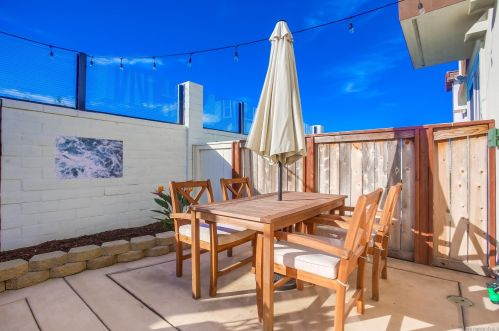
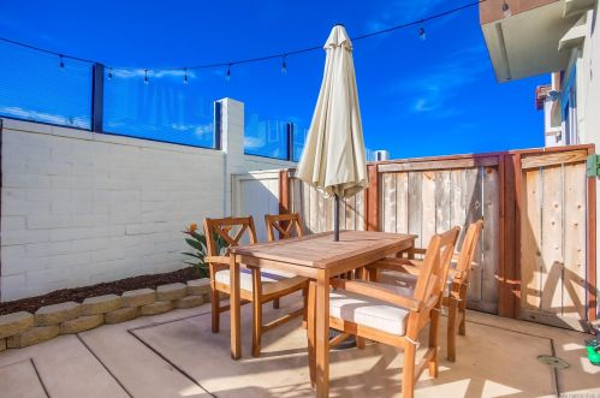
- wall art (91, 158)
